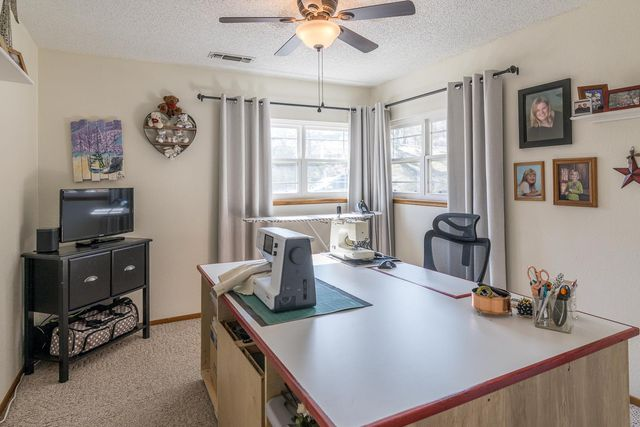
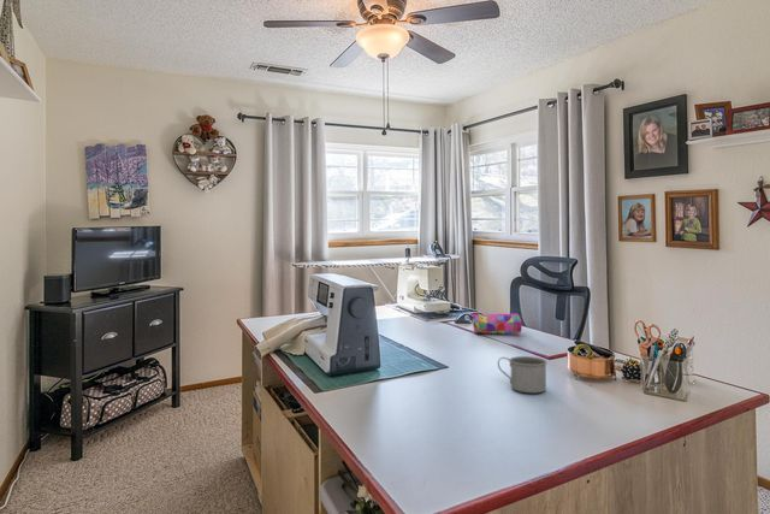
+ pencil case (496, 323)
+ mug (525, 373)
